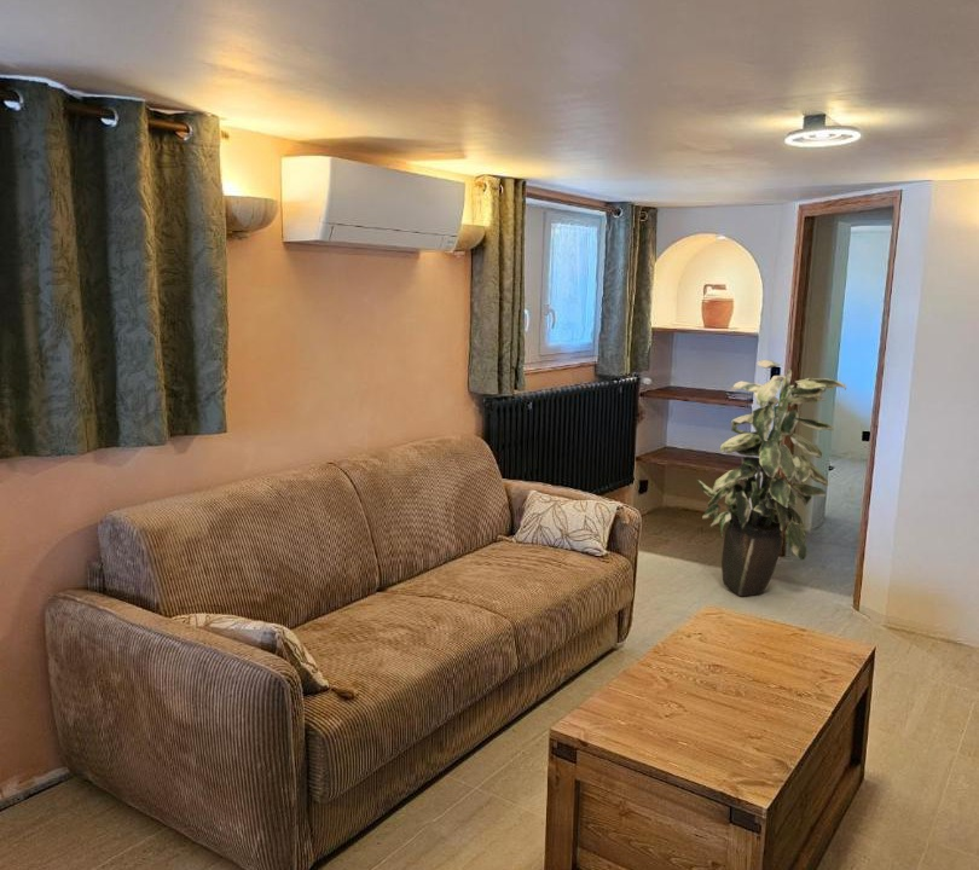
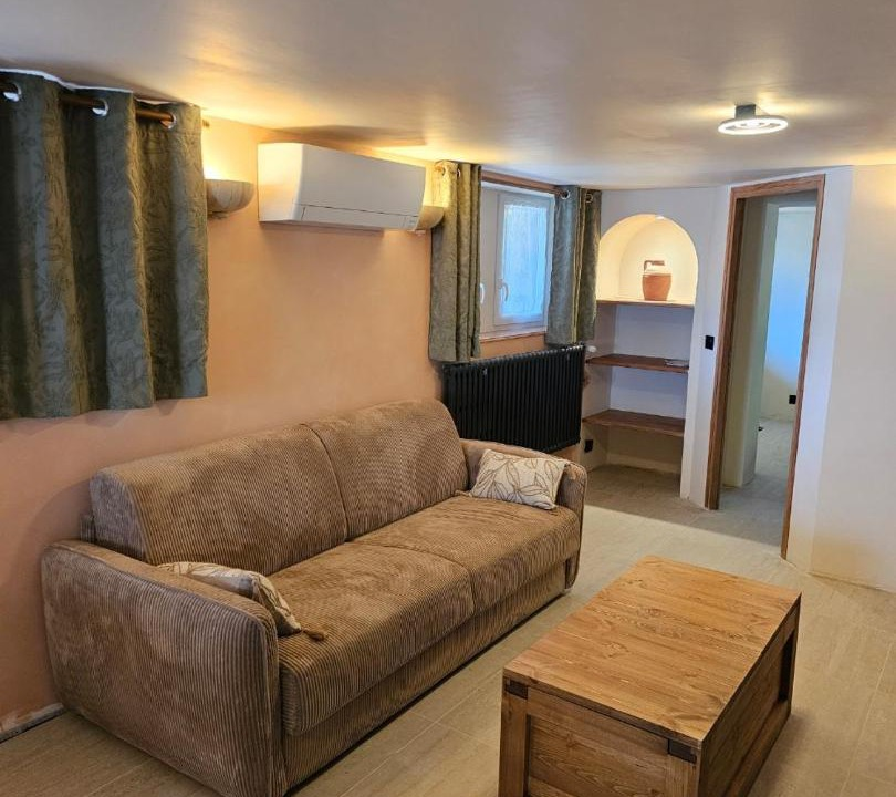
- indoor plant (765, 480)
